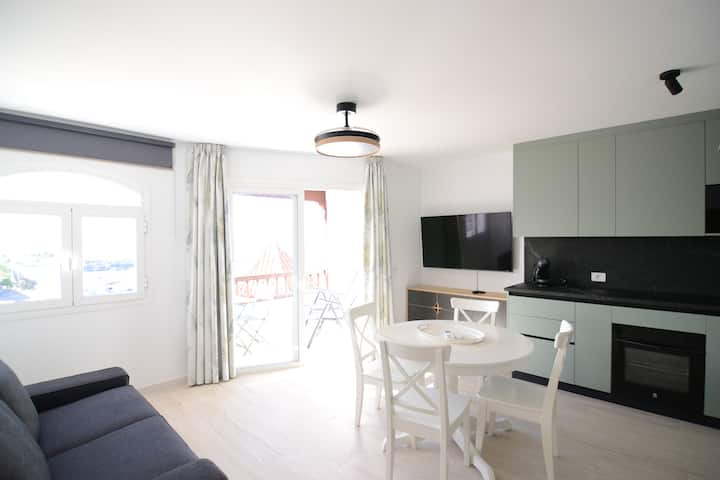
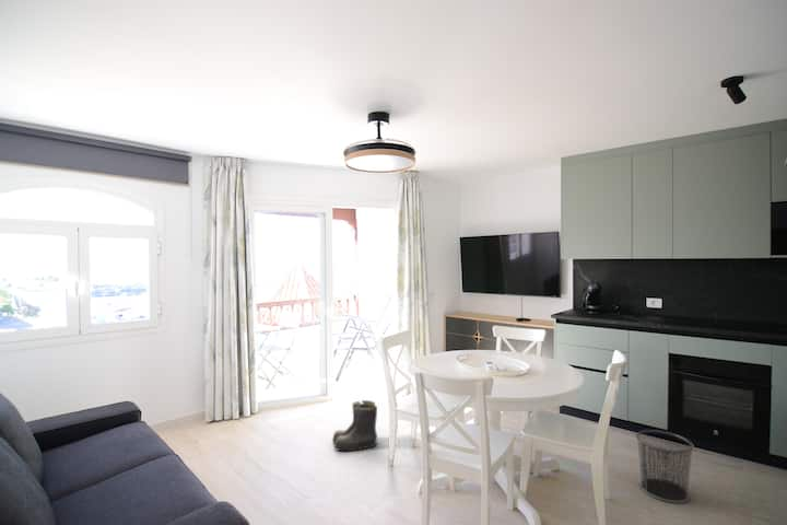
+ boots (354, 423)
+ waste bin (663, 465)
